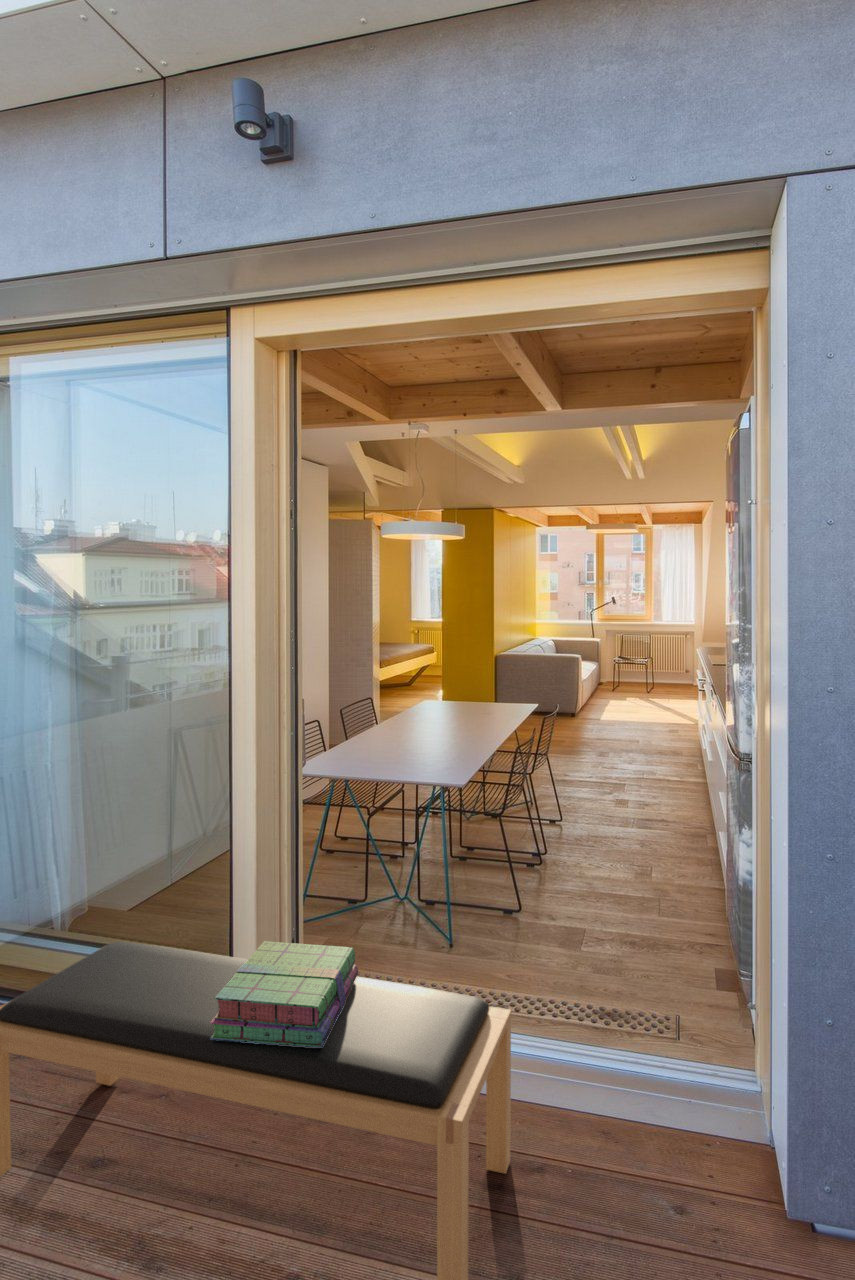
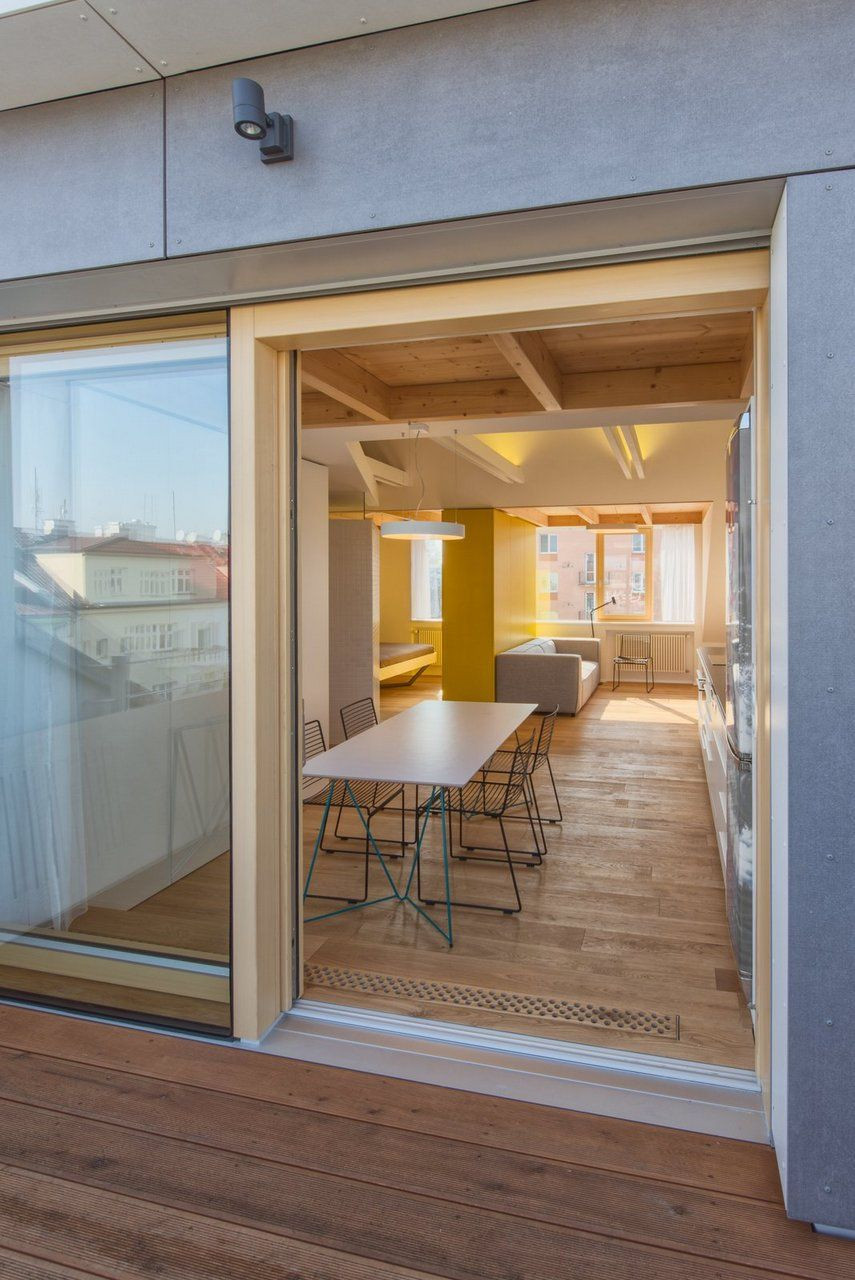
- bench (247, 1082)
- stack of books (289, 988)
